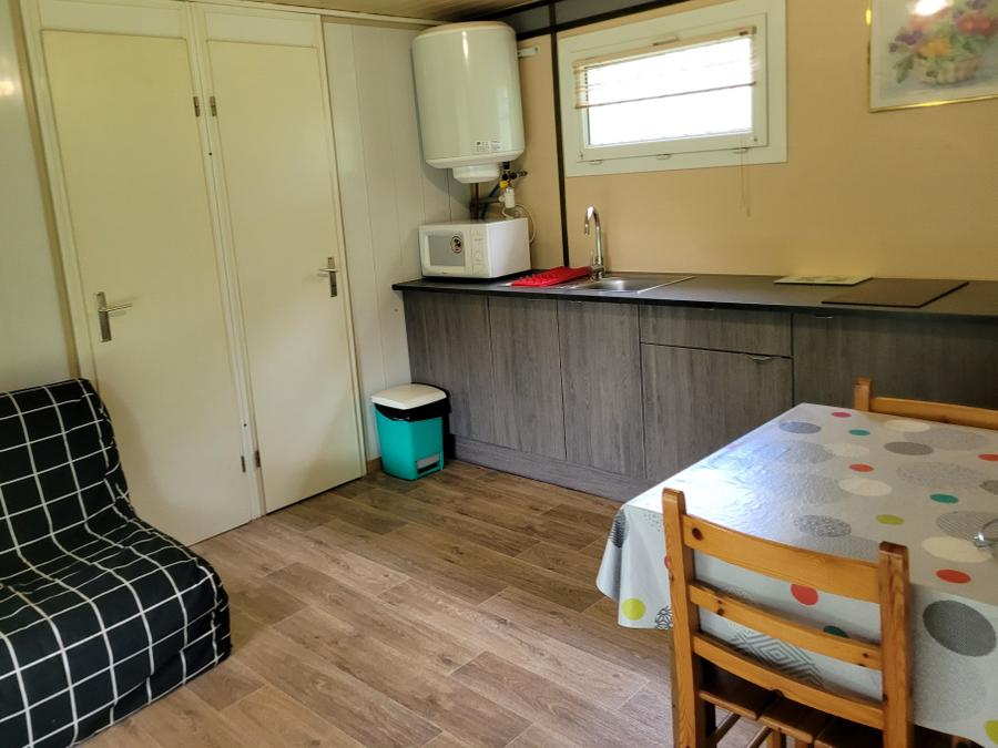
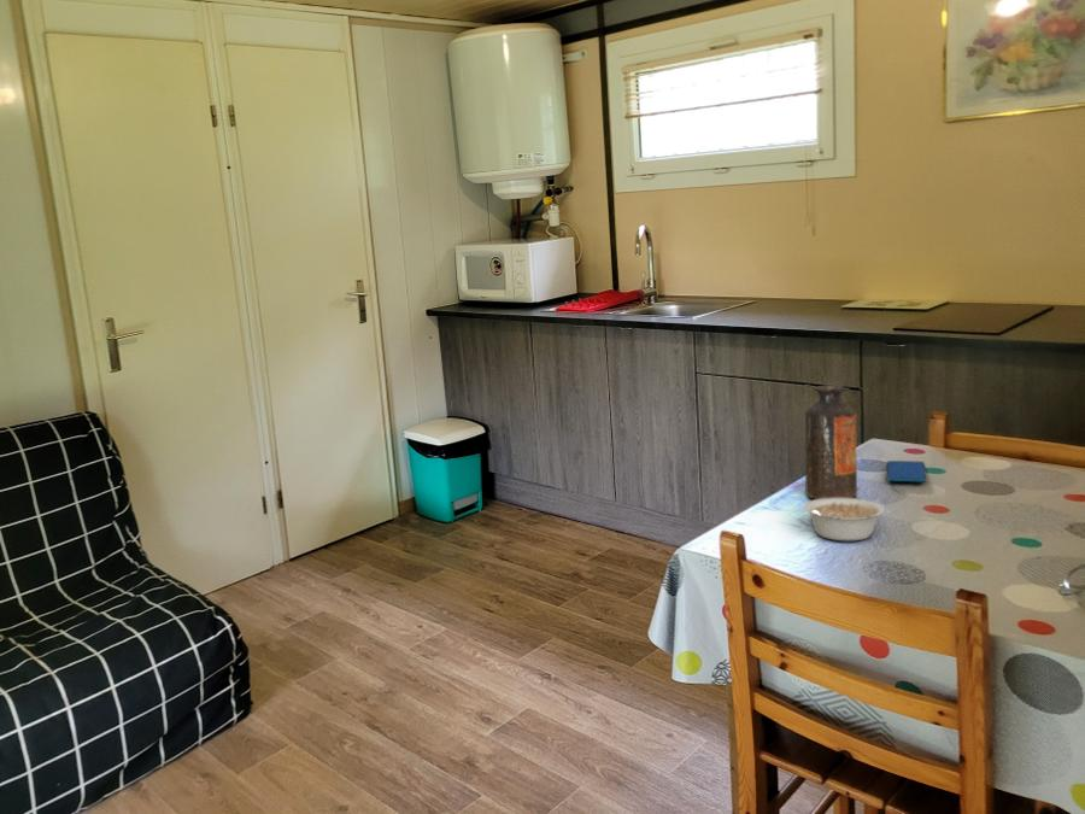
+ bottle (829, 440)
+ smartphone (905, 470)
+ legume (846, 517)
